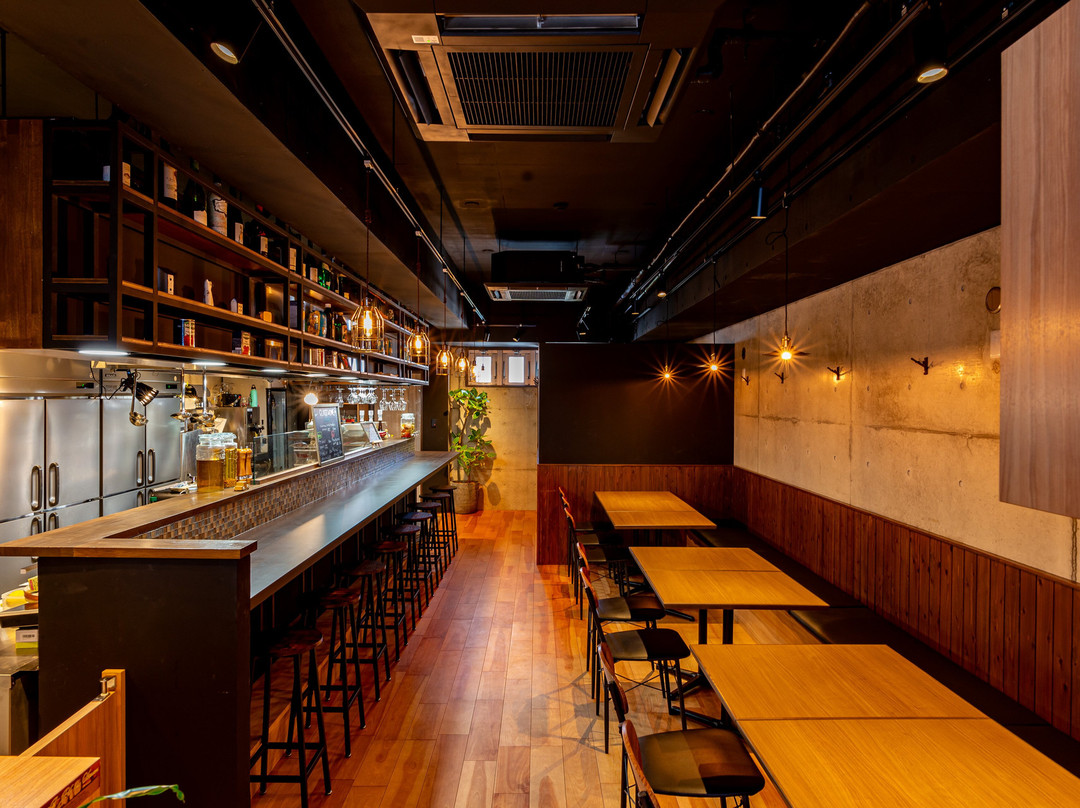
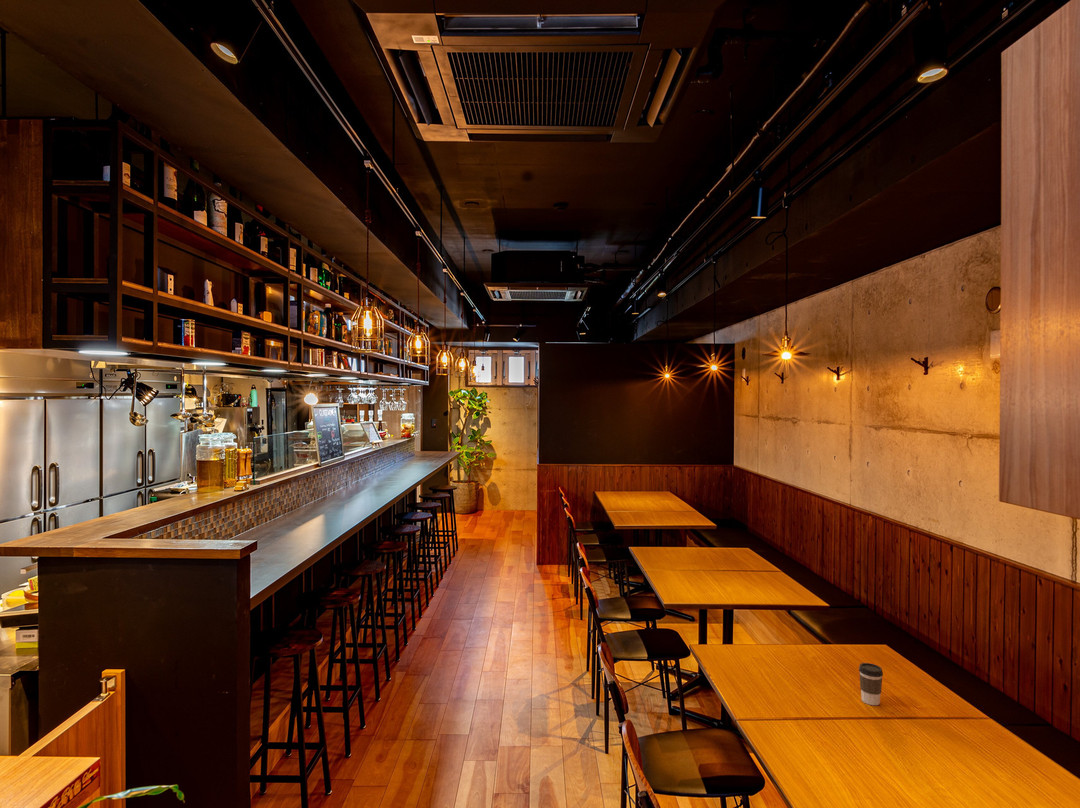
+ coffee cup (870, 684)
